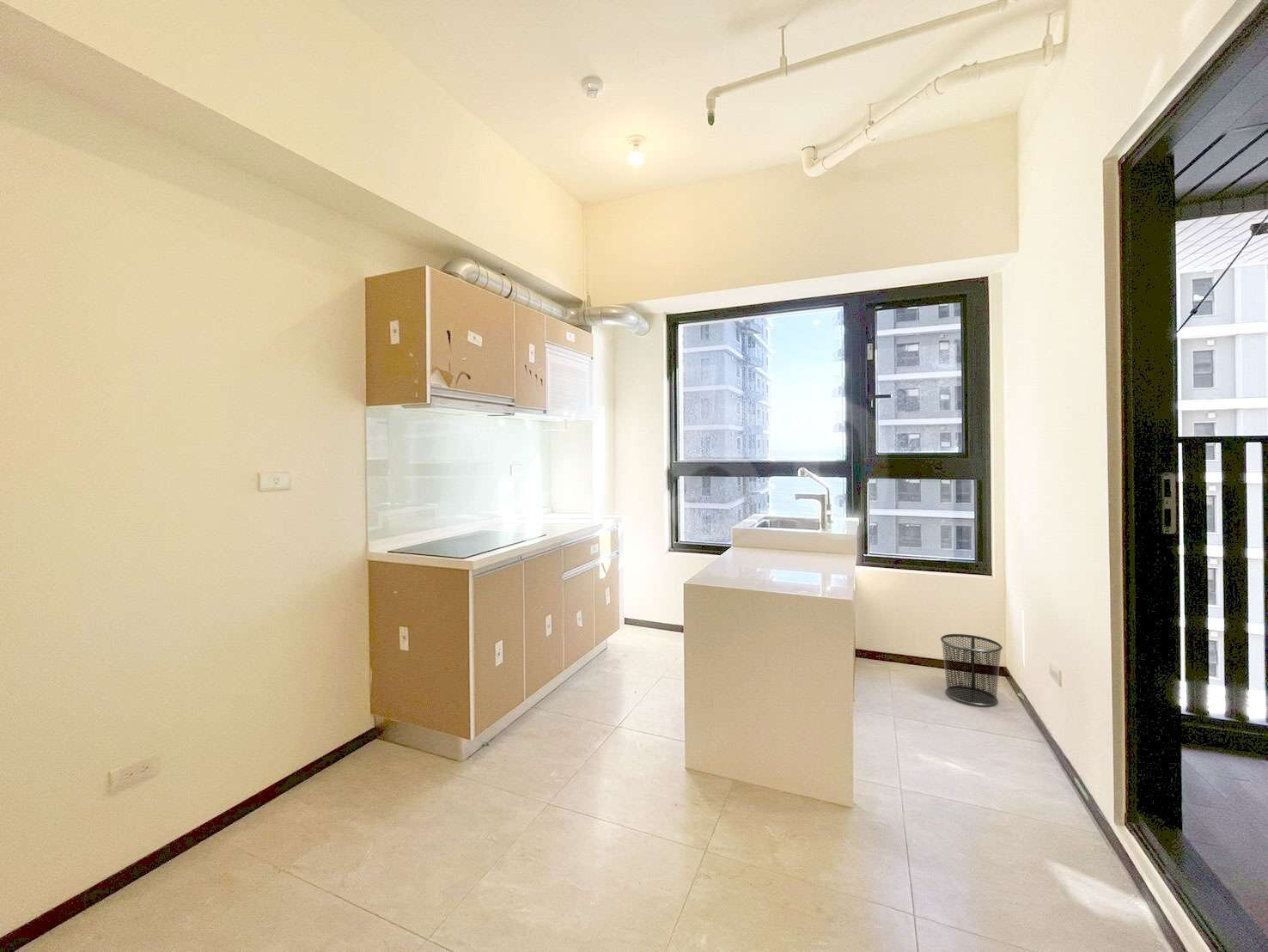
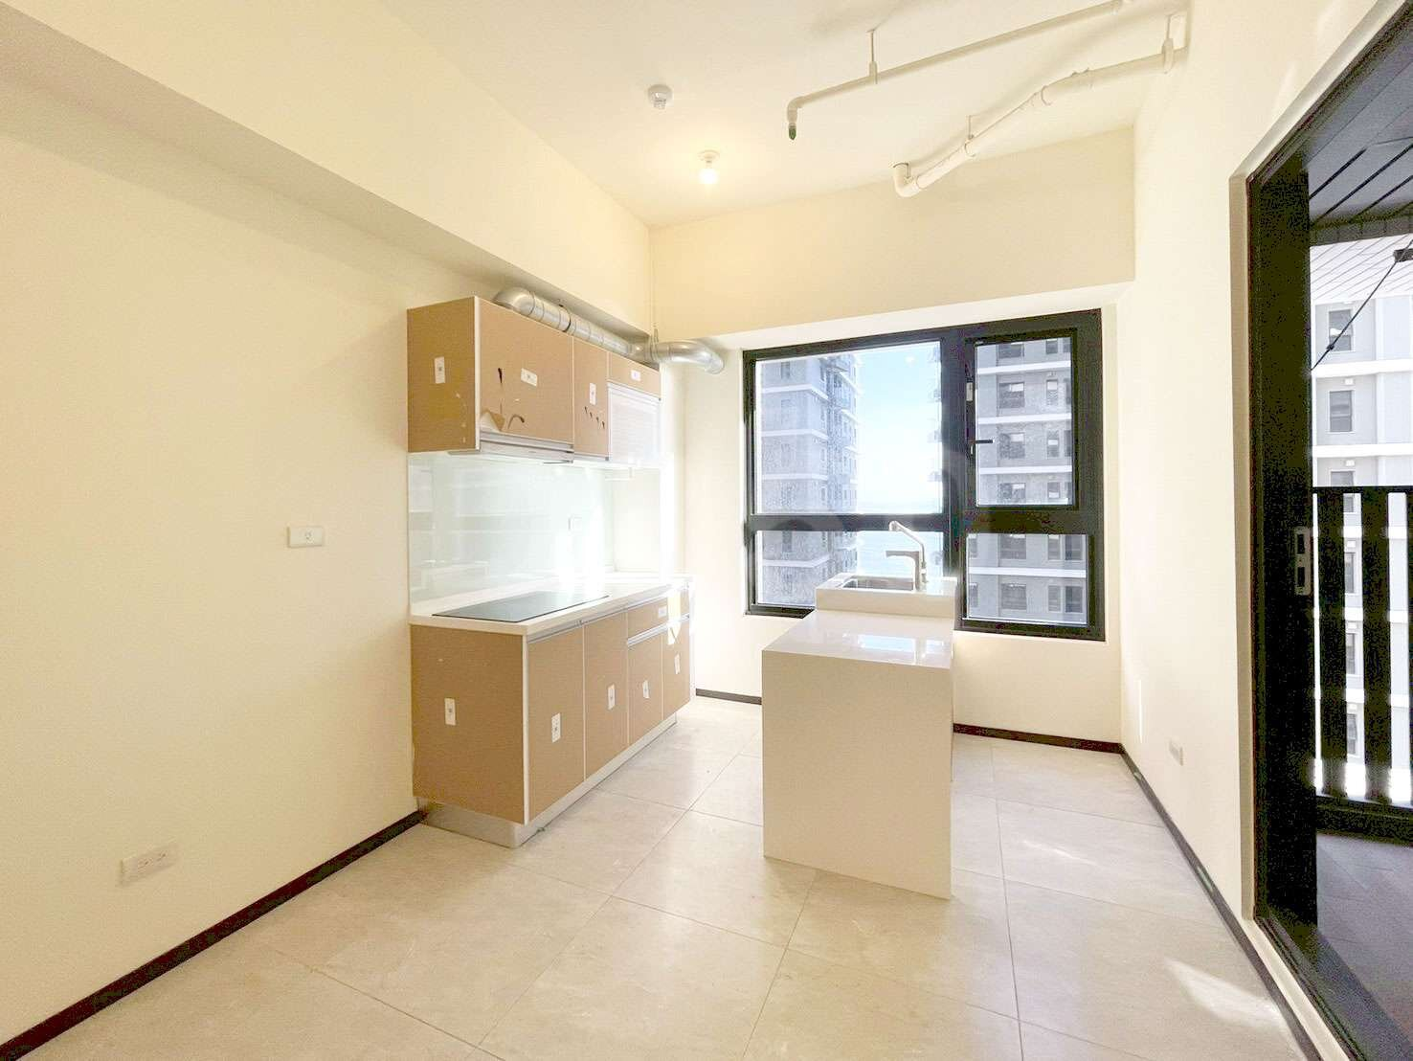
- waste bin (971, 668)
